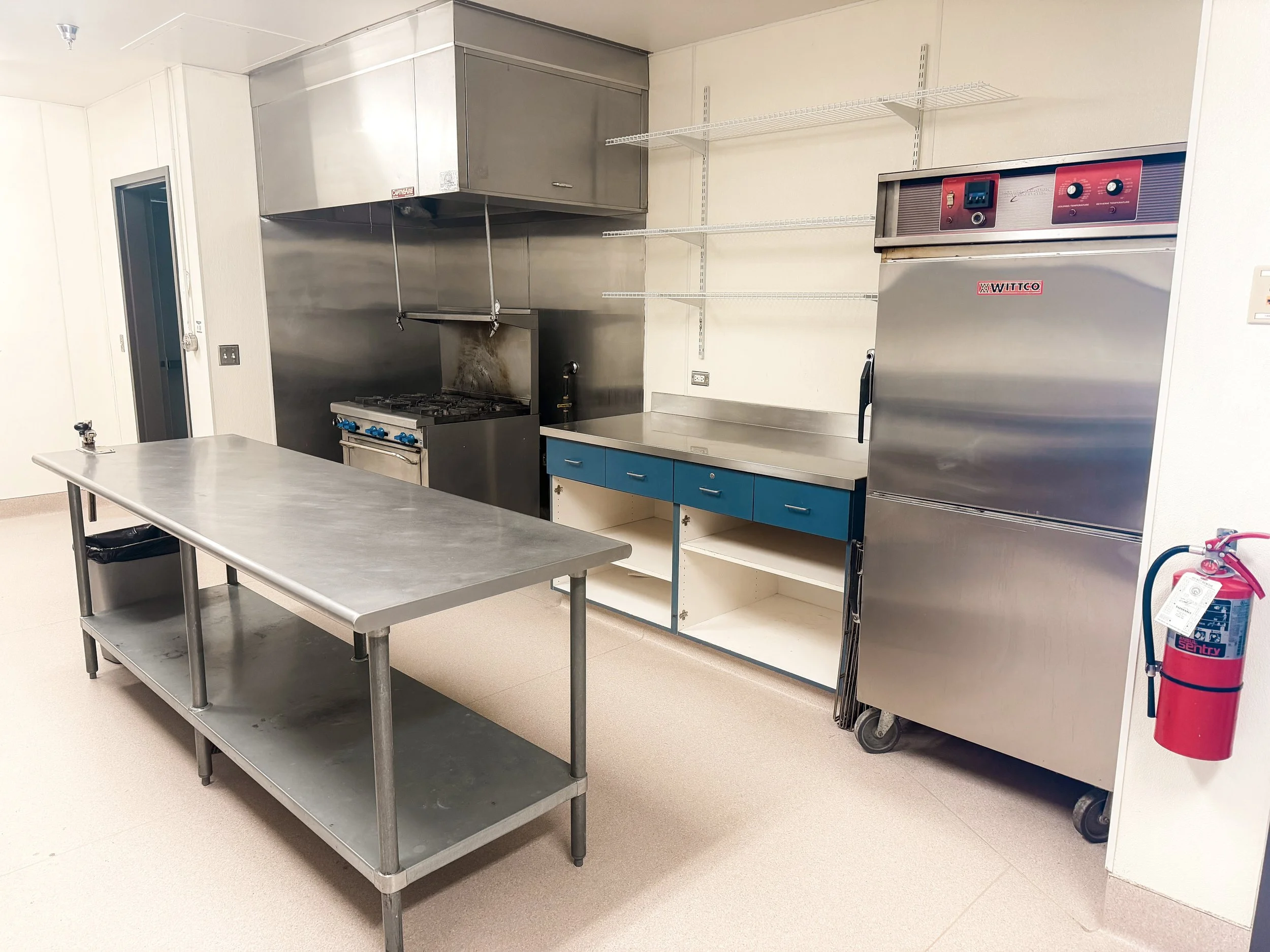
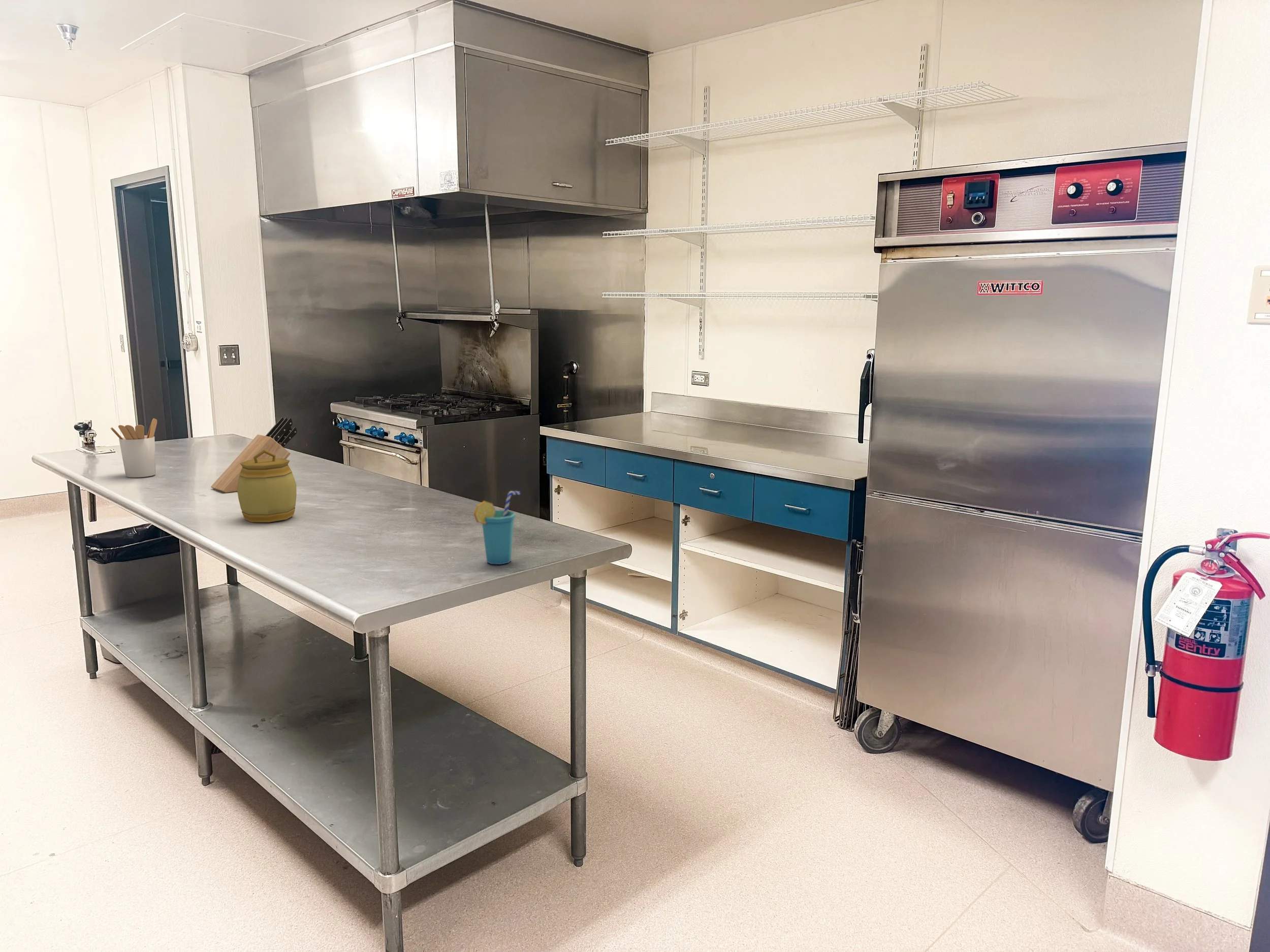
+ jar (267, 483)
+ cup (500, 527)
+ utensil holder (137, 448)
+ knife block (256, 453)
